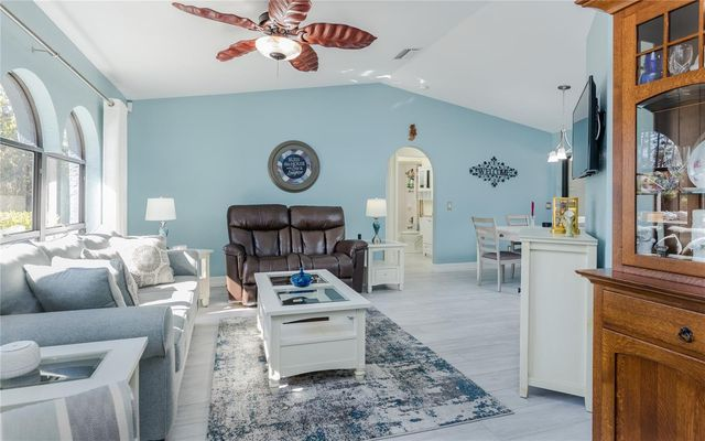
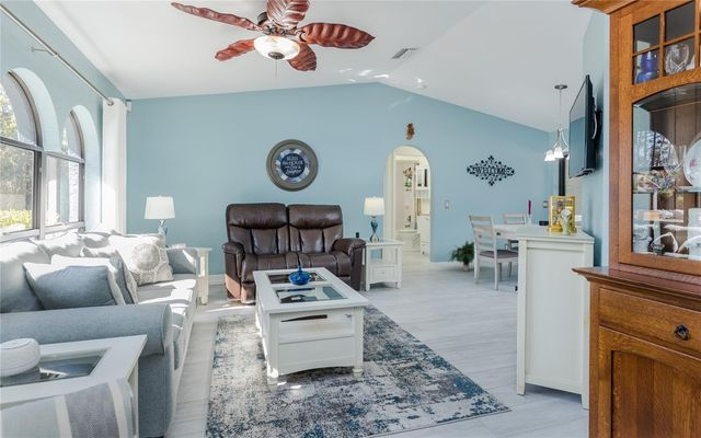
+ potted plant (467, 255)
